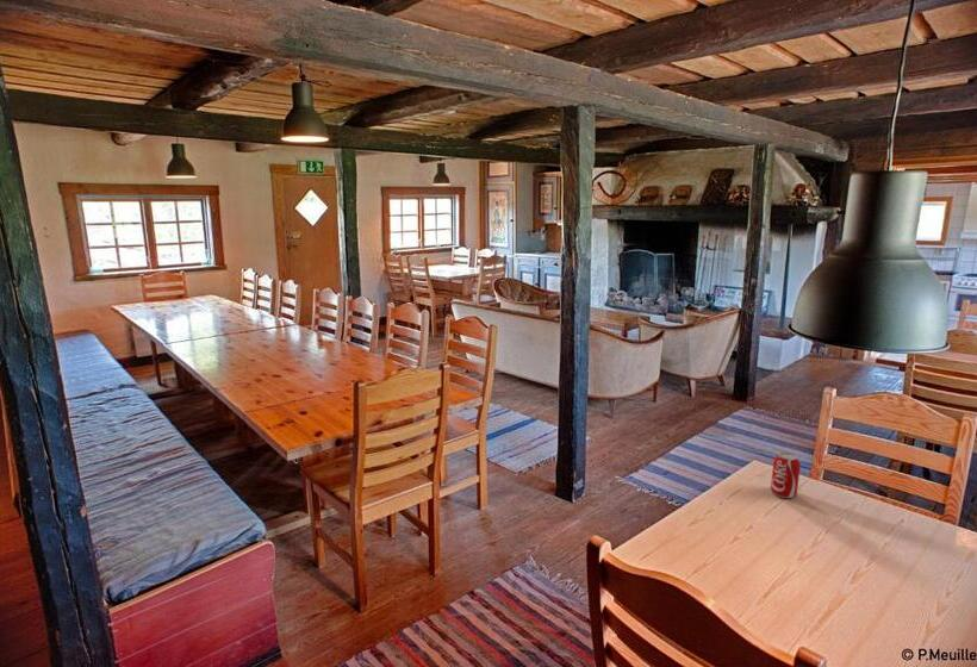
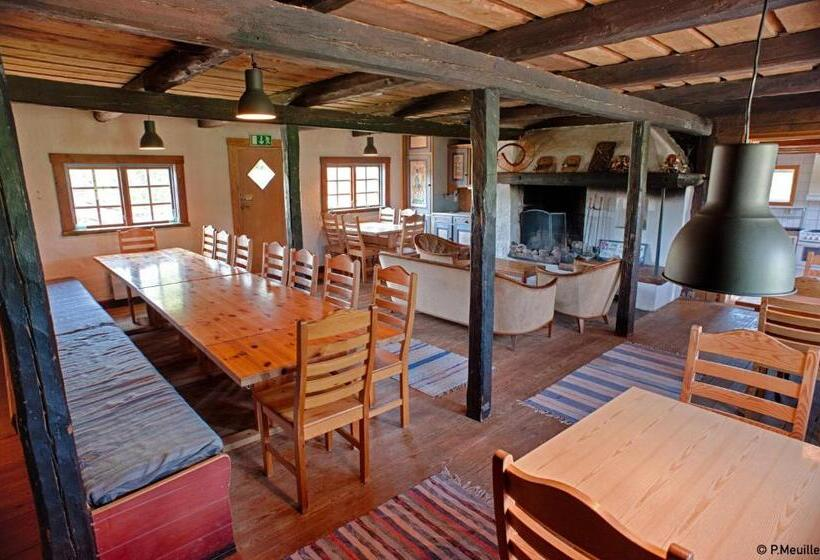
- beverage can (785, 474)
